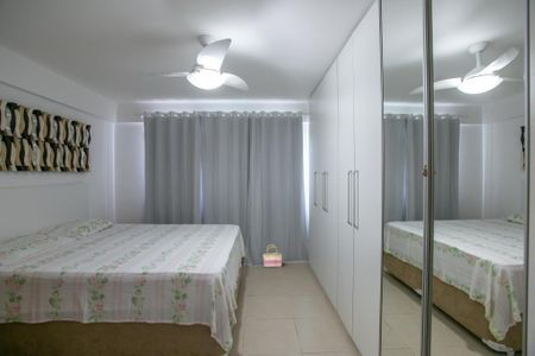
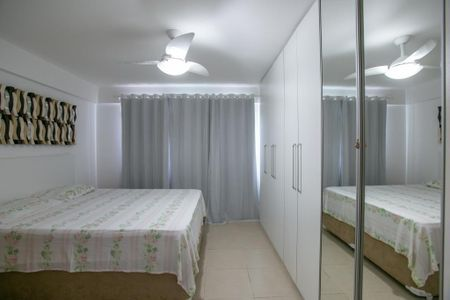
- basket (272, 255)
